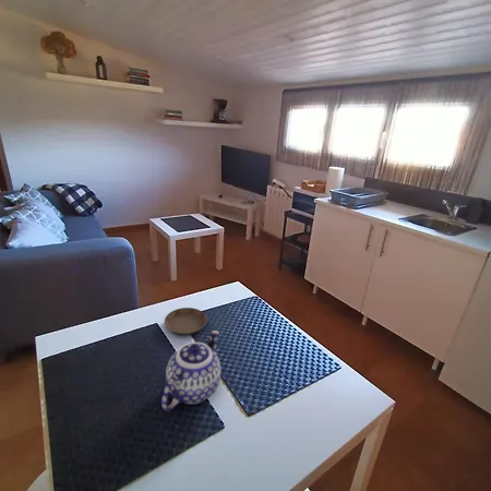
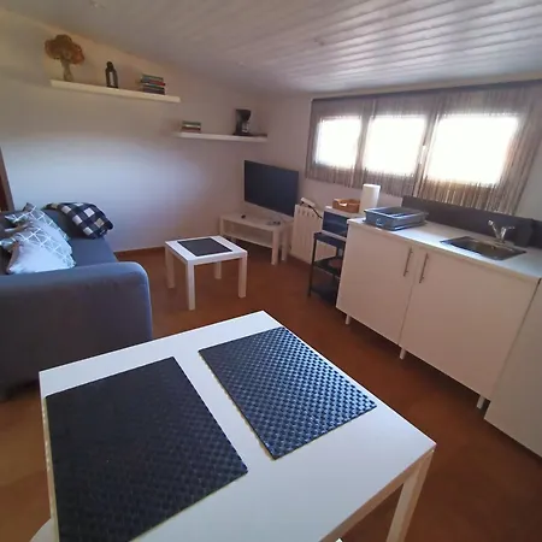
- saucer (185, 322)
- teapot (193, 368)
